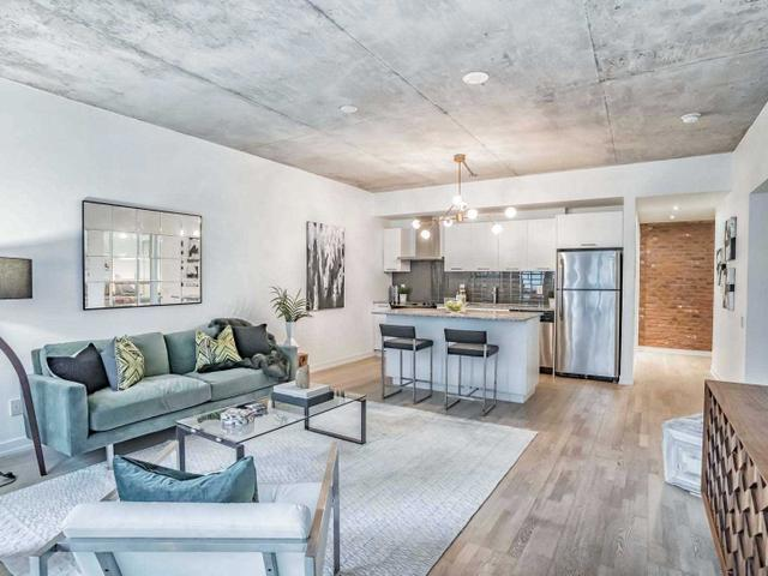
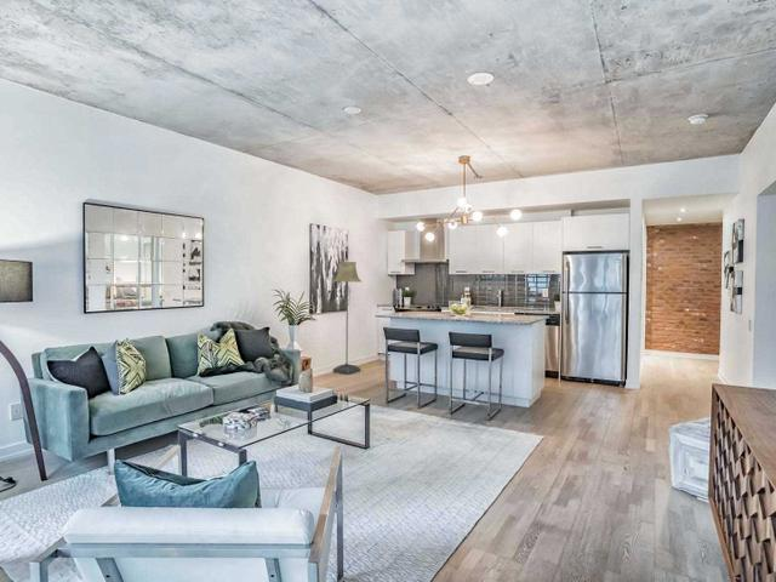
+ floor lamp (347, 316)
